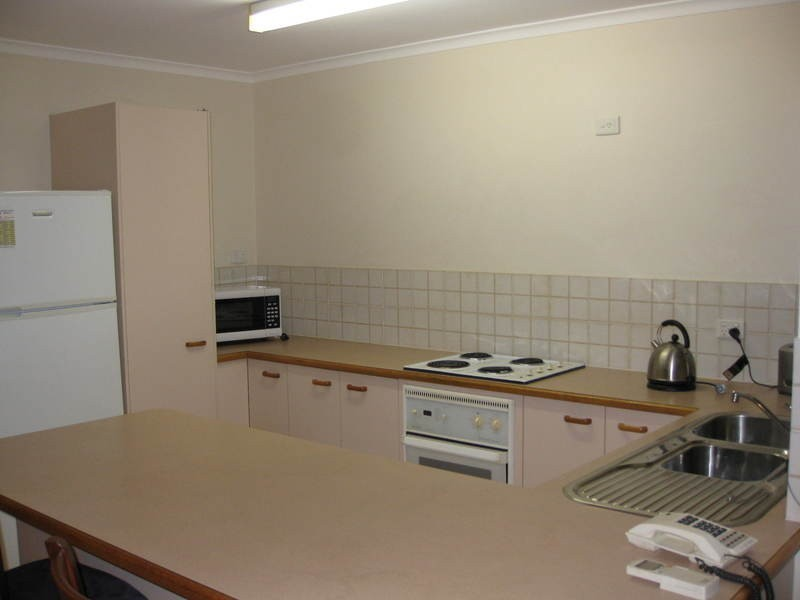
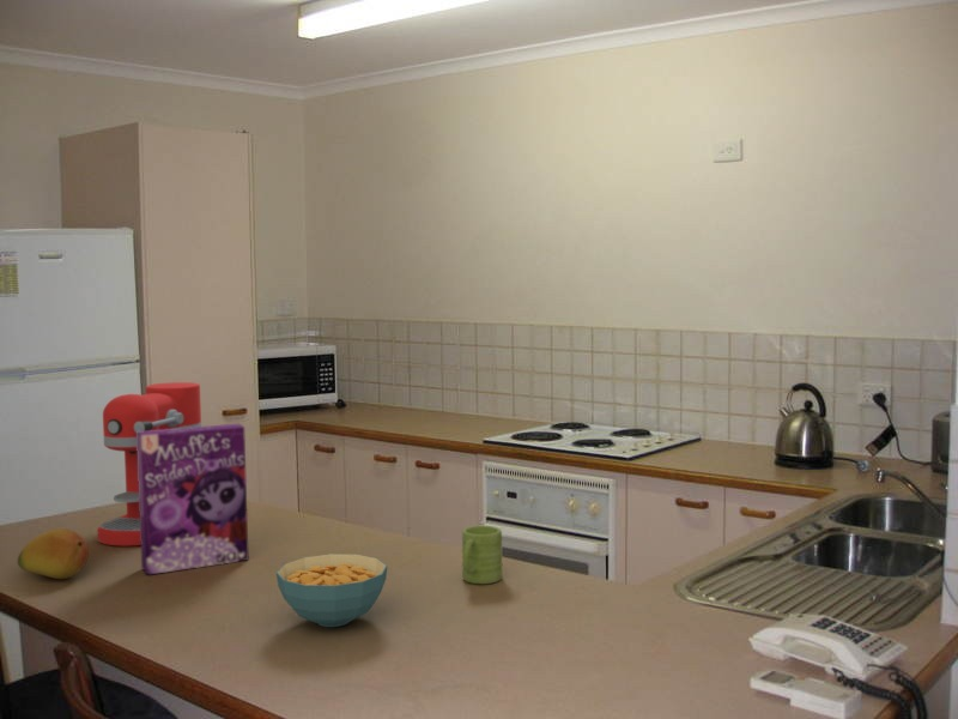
+ mug (478, 556)
+ fruit (54, 552)
+ cereal box (193, 496)
+ cereal bowl (333, 594)
+ coffee maker (137, 459)
